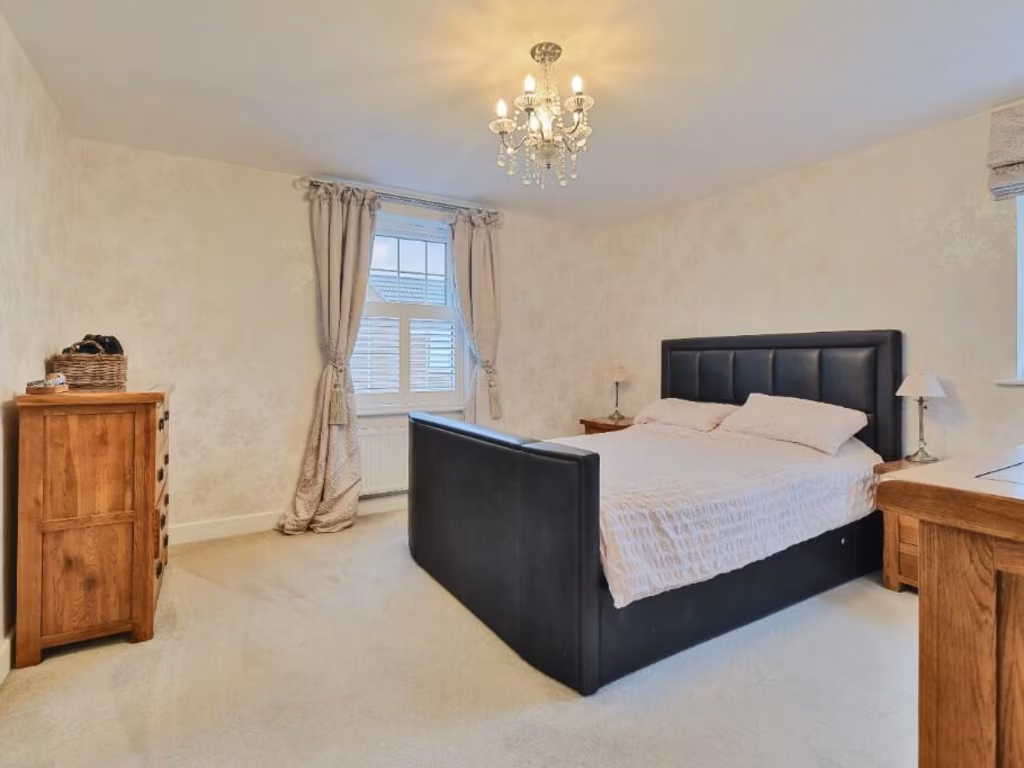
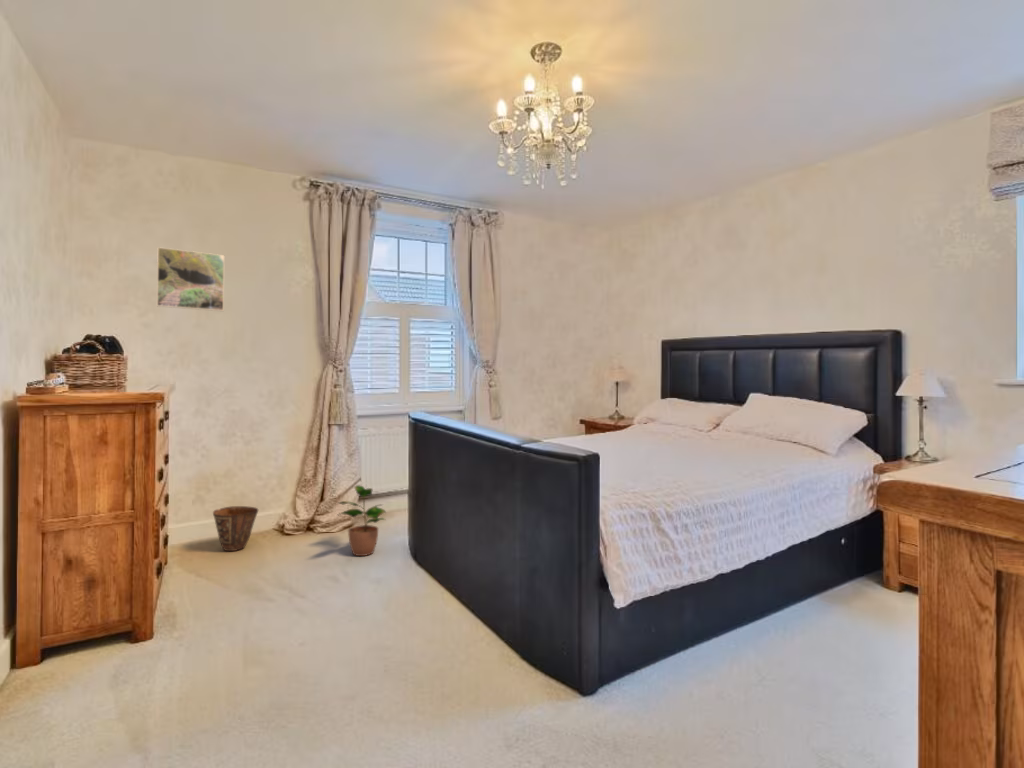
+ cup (235, 528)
+ potted plant (364, 518)
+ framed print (191, 280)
